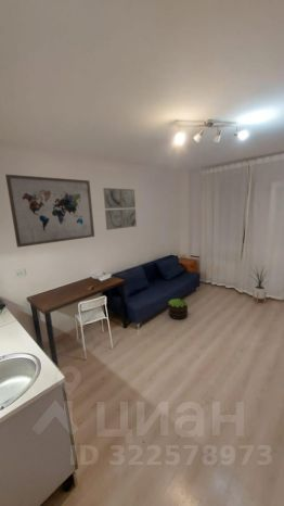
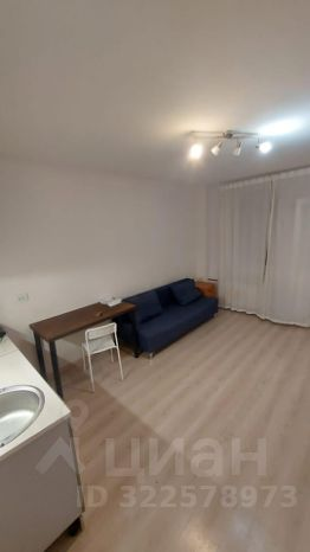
- potted plant (178, 307)
- wall art (56, 210)
- house plant (260, 282)
- wall art (120, 207)
